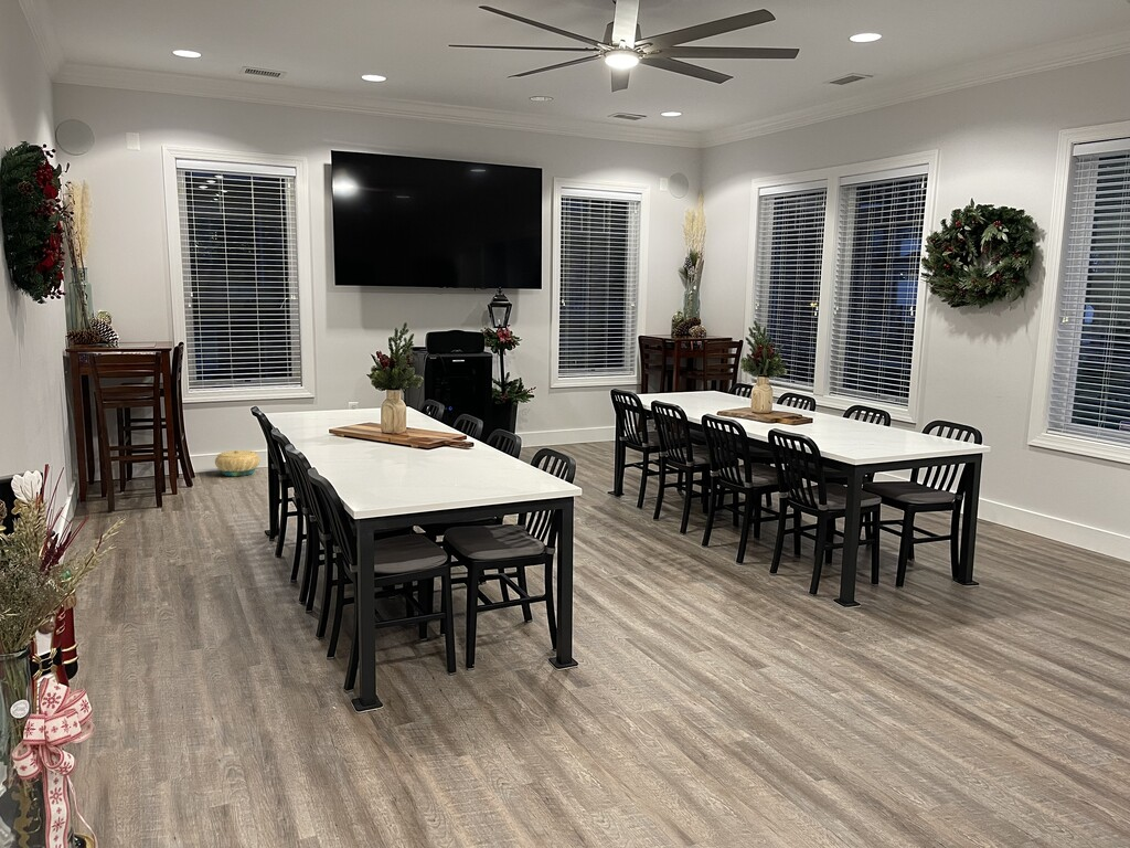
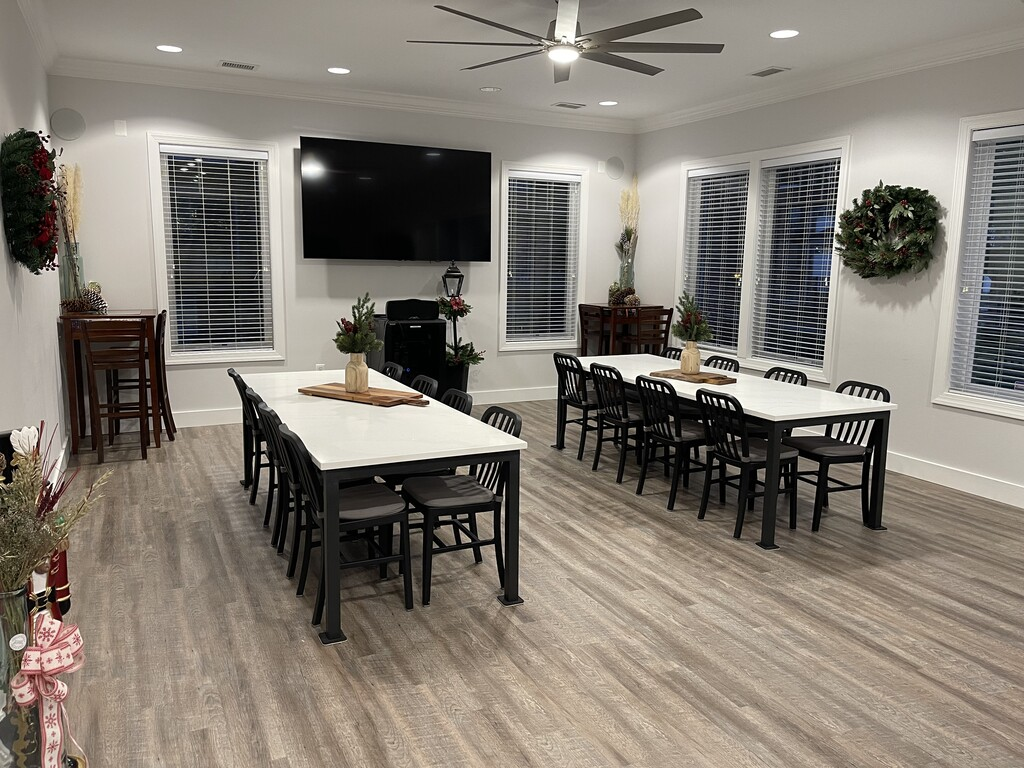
- basket (237, 462)
